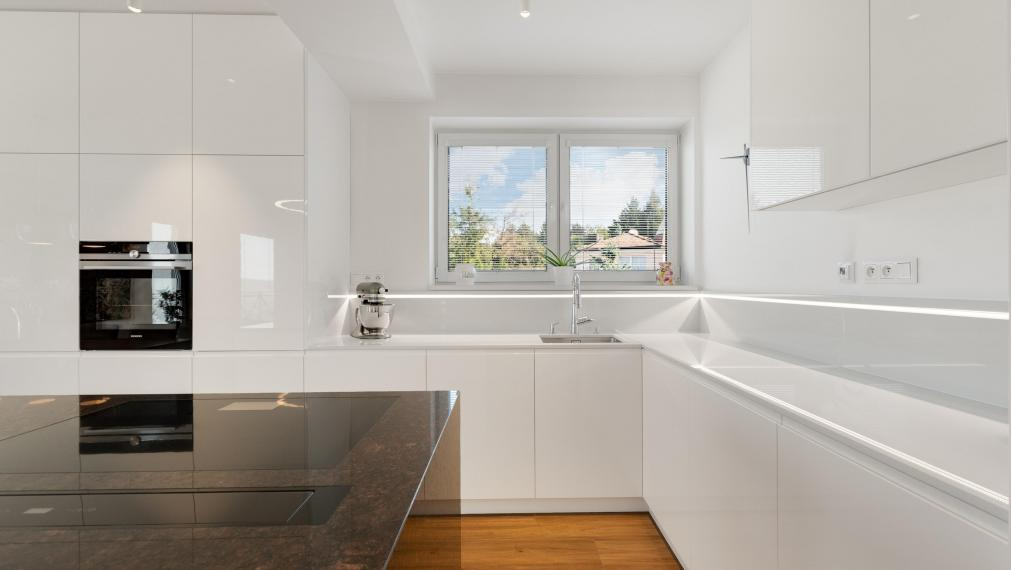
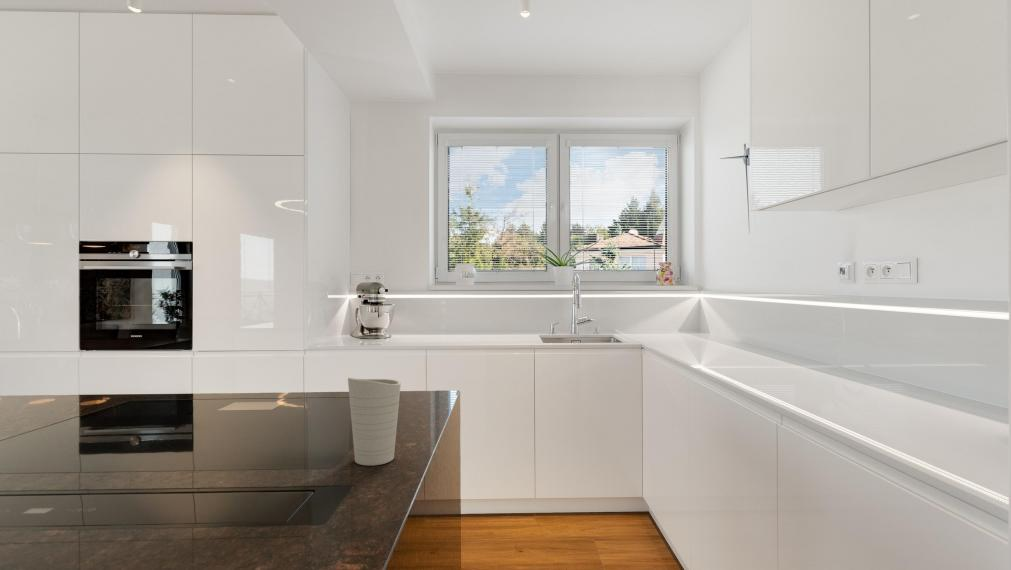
+ cup (374, 417)
